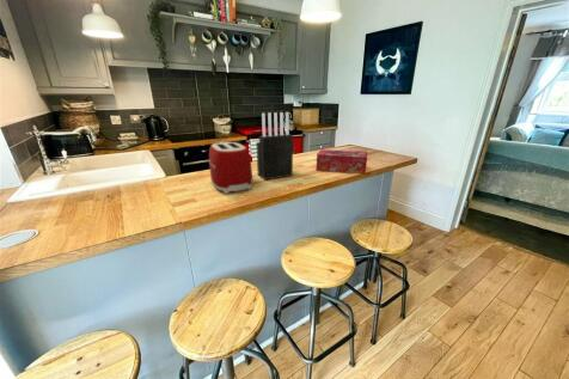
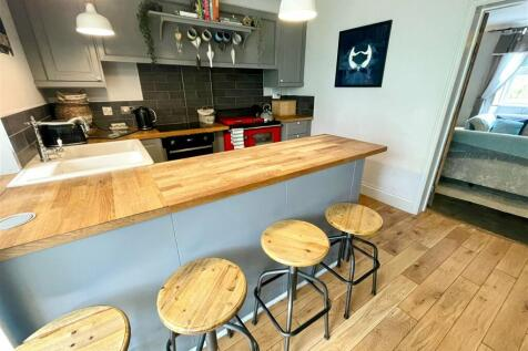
- knife block (273, 145)
- tissue box (342, 160)
- toaster (230, 164)
